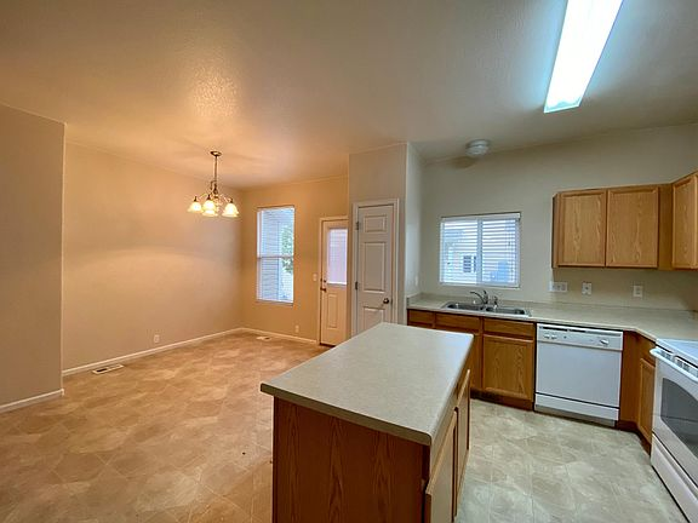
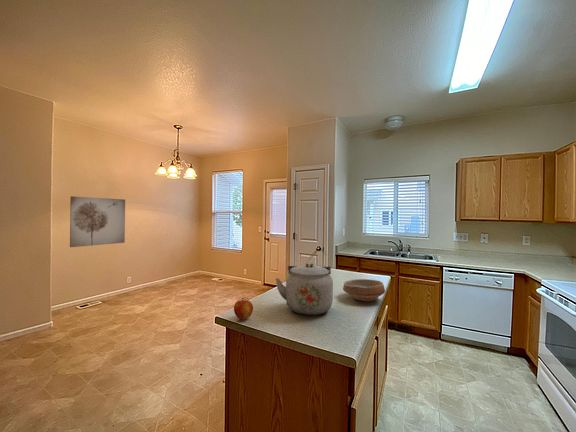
+ kettle (303, 285)
+ wall art (99, 221)
+ apple (243, 307)
+ bowl (363, 289)
